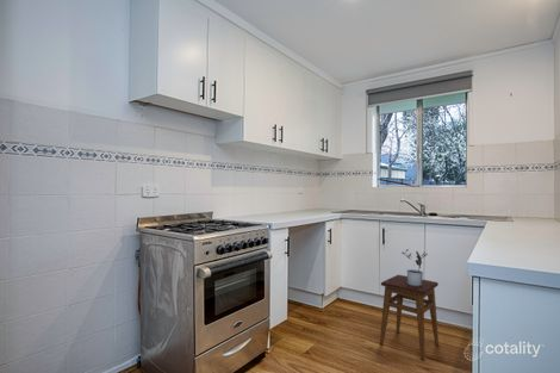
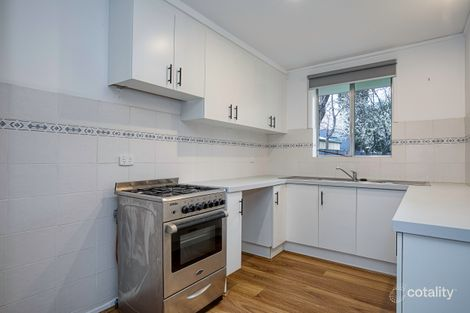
- potted plant (413, 269)
- stool (409, 311)
